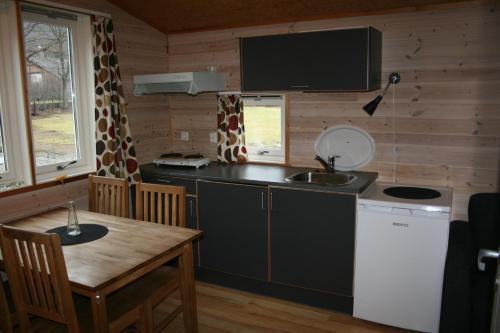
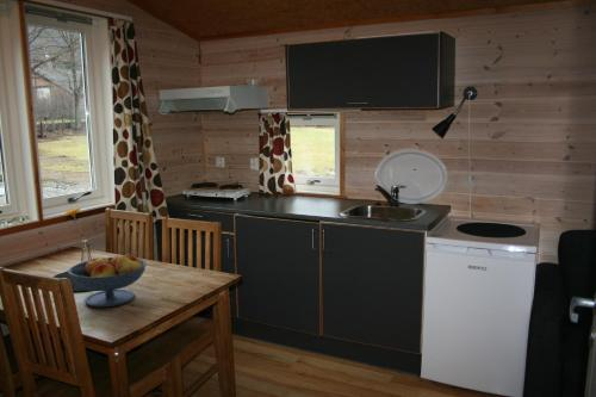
+ fruit bowl (108, 277)
